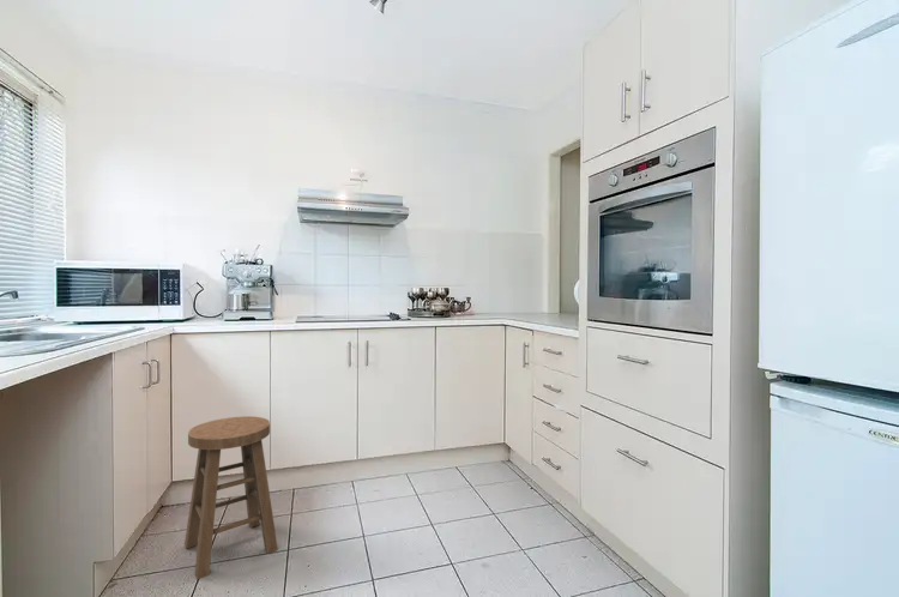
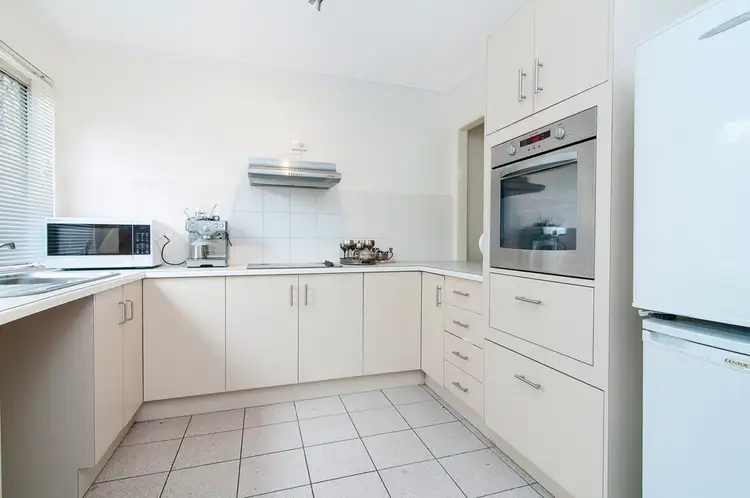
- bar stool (230, 486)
